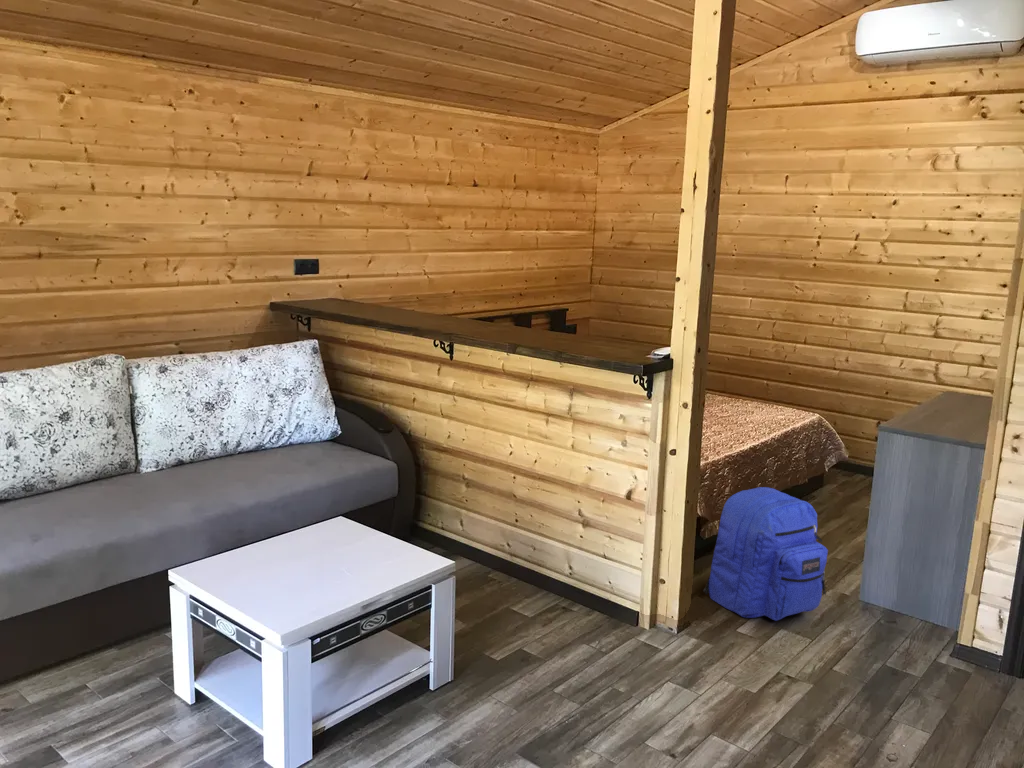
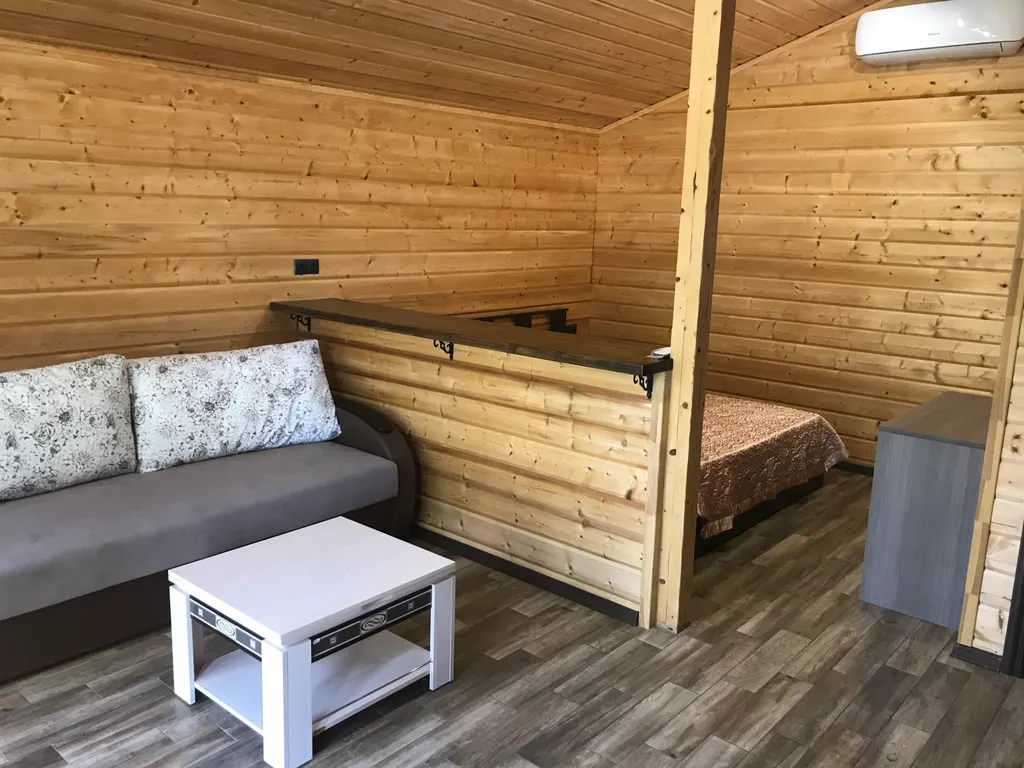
- backpack (773, 550)
